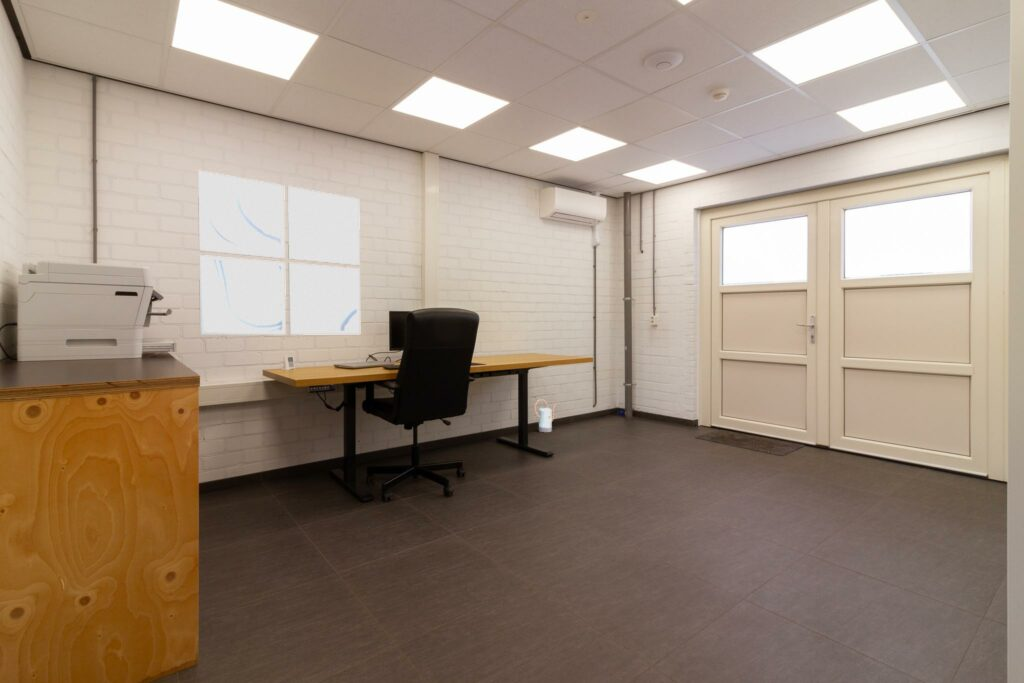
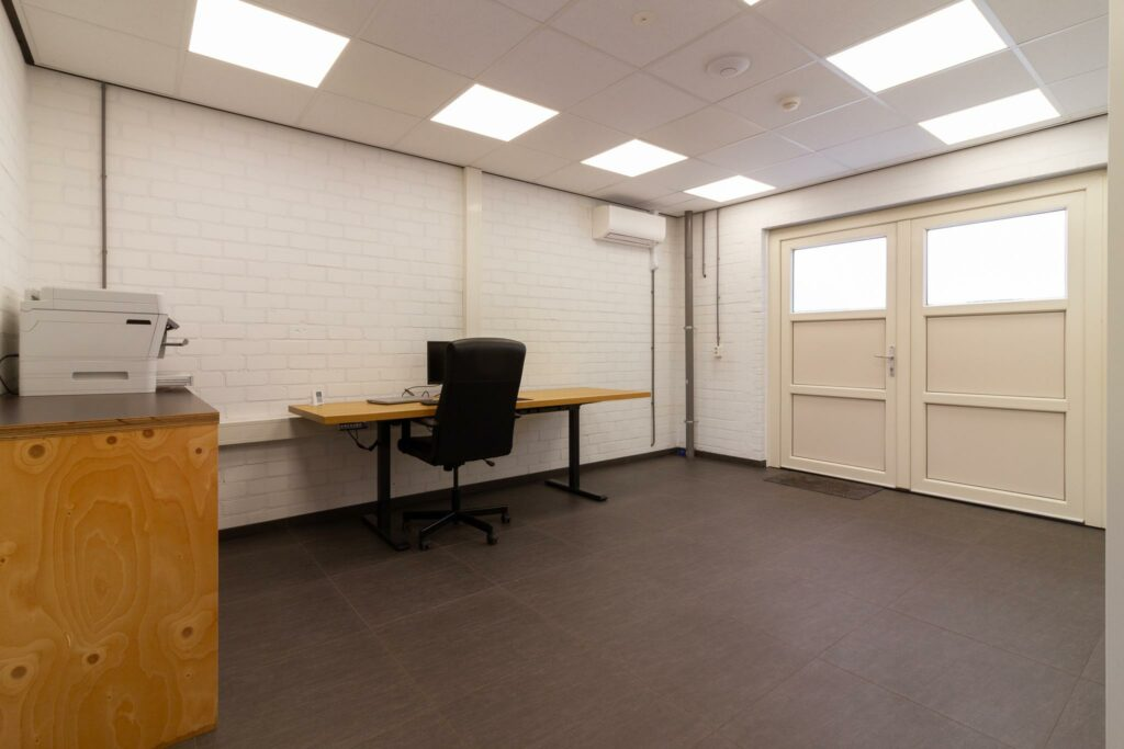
- watering can (545, 414)
- wall art (284, 262)
